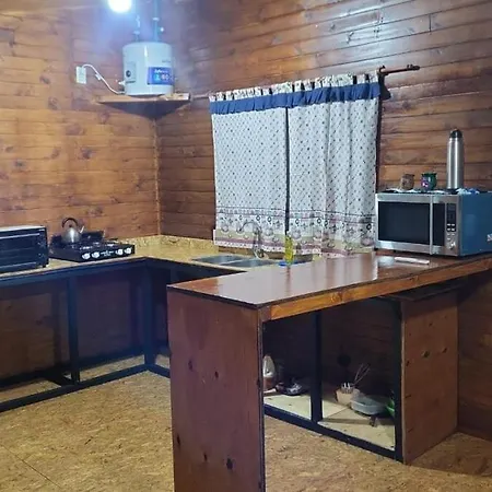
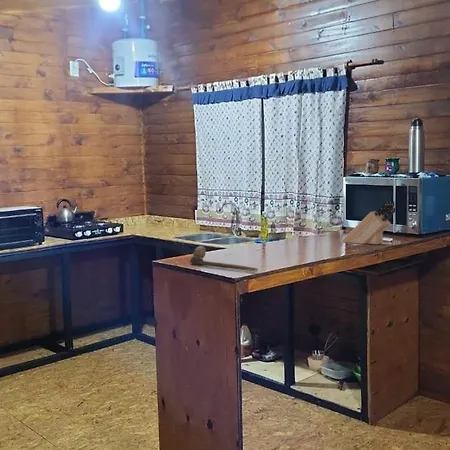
+ spoon (223, 263)
+ knife block (369, 221)
